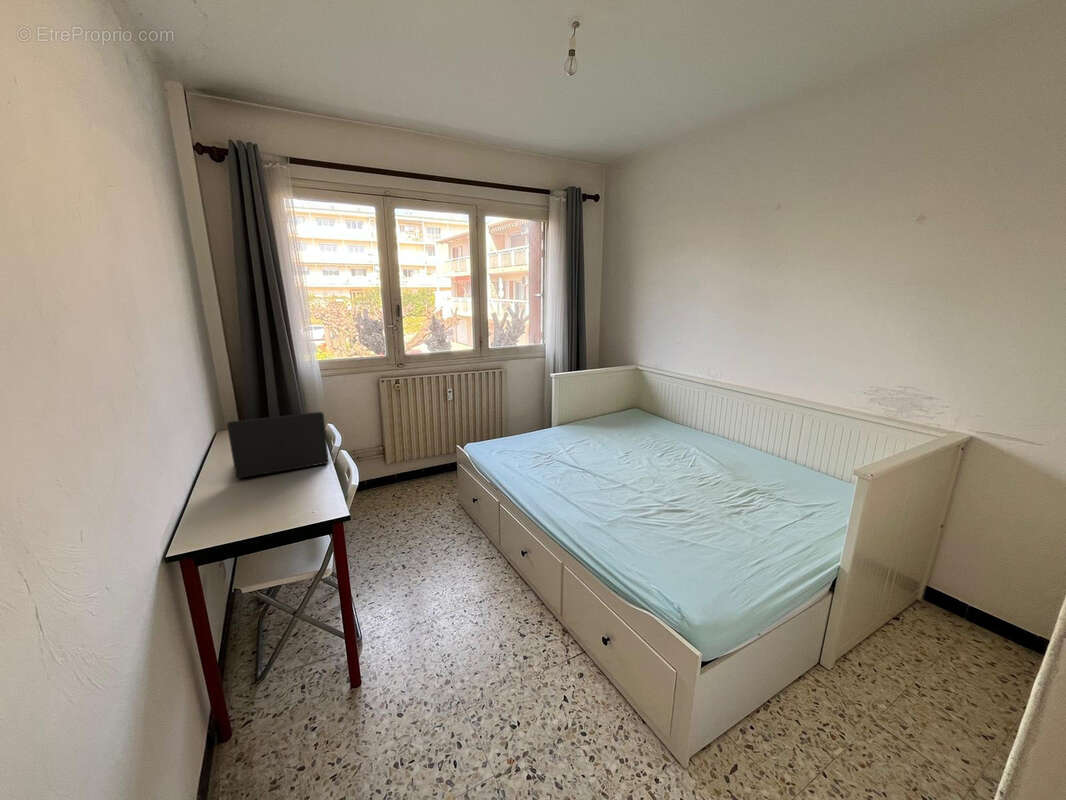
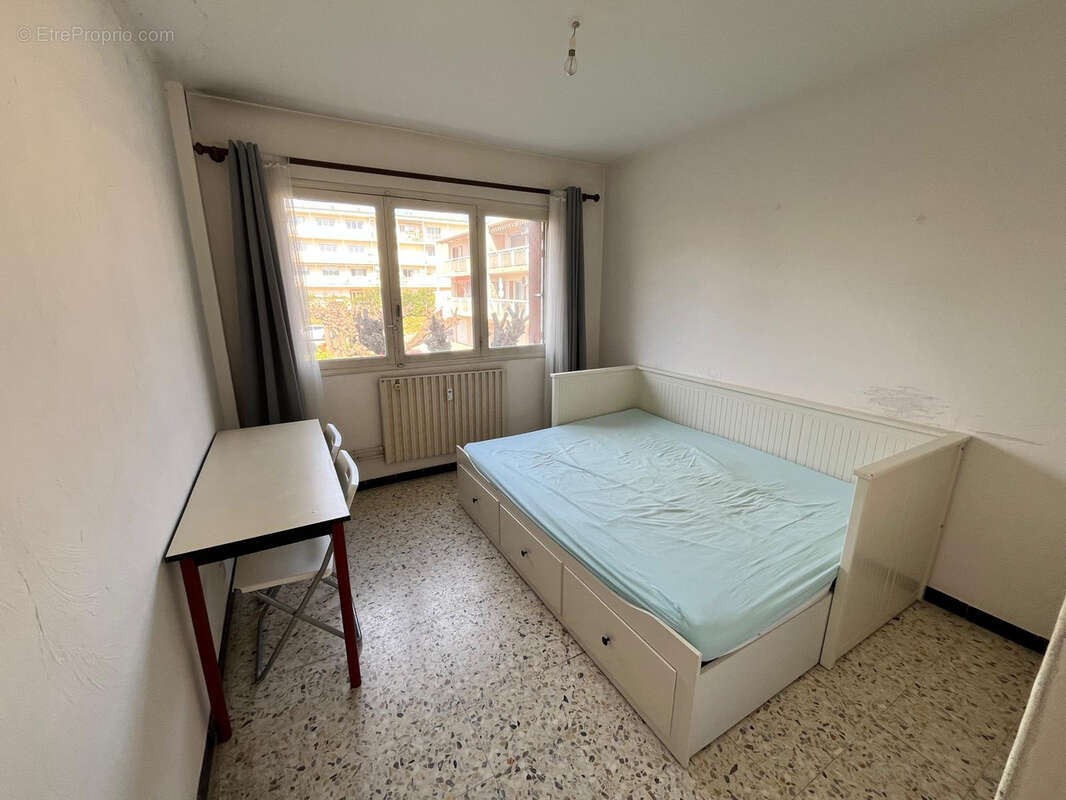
- laptop (280, 437)
